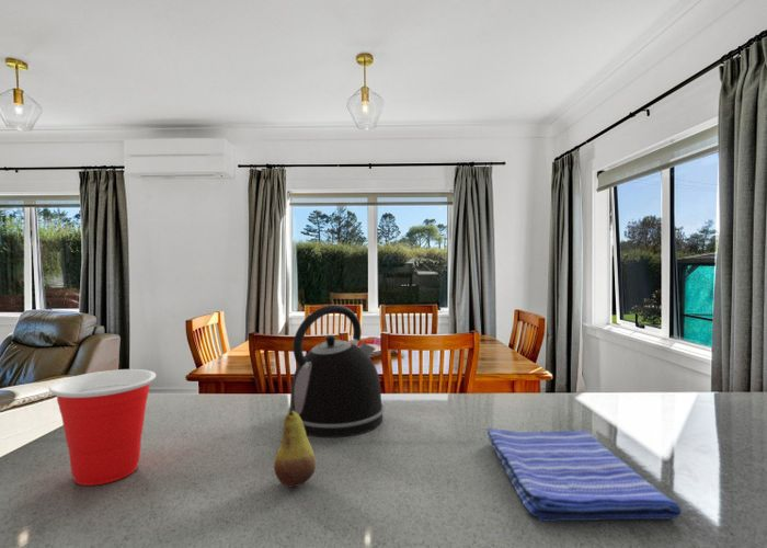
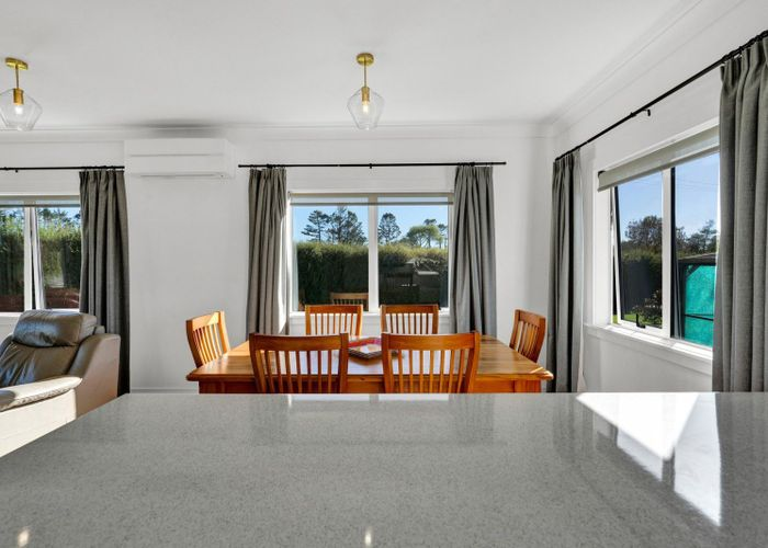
- dish towel (565, 464)
- kettle (335, 362)
- fruit (295, 437)
- cup (105, 425)
